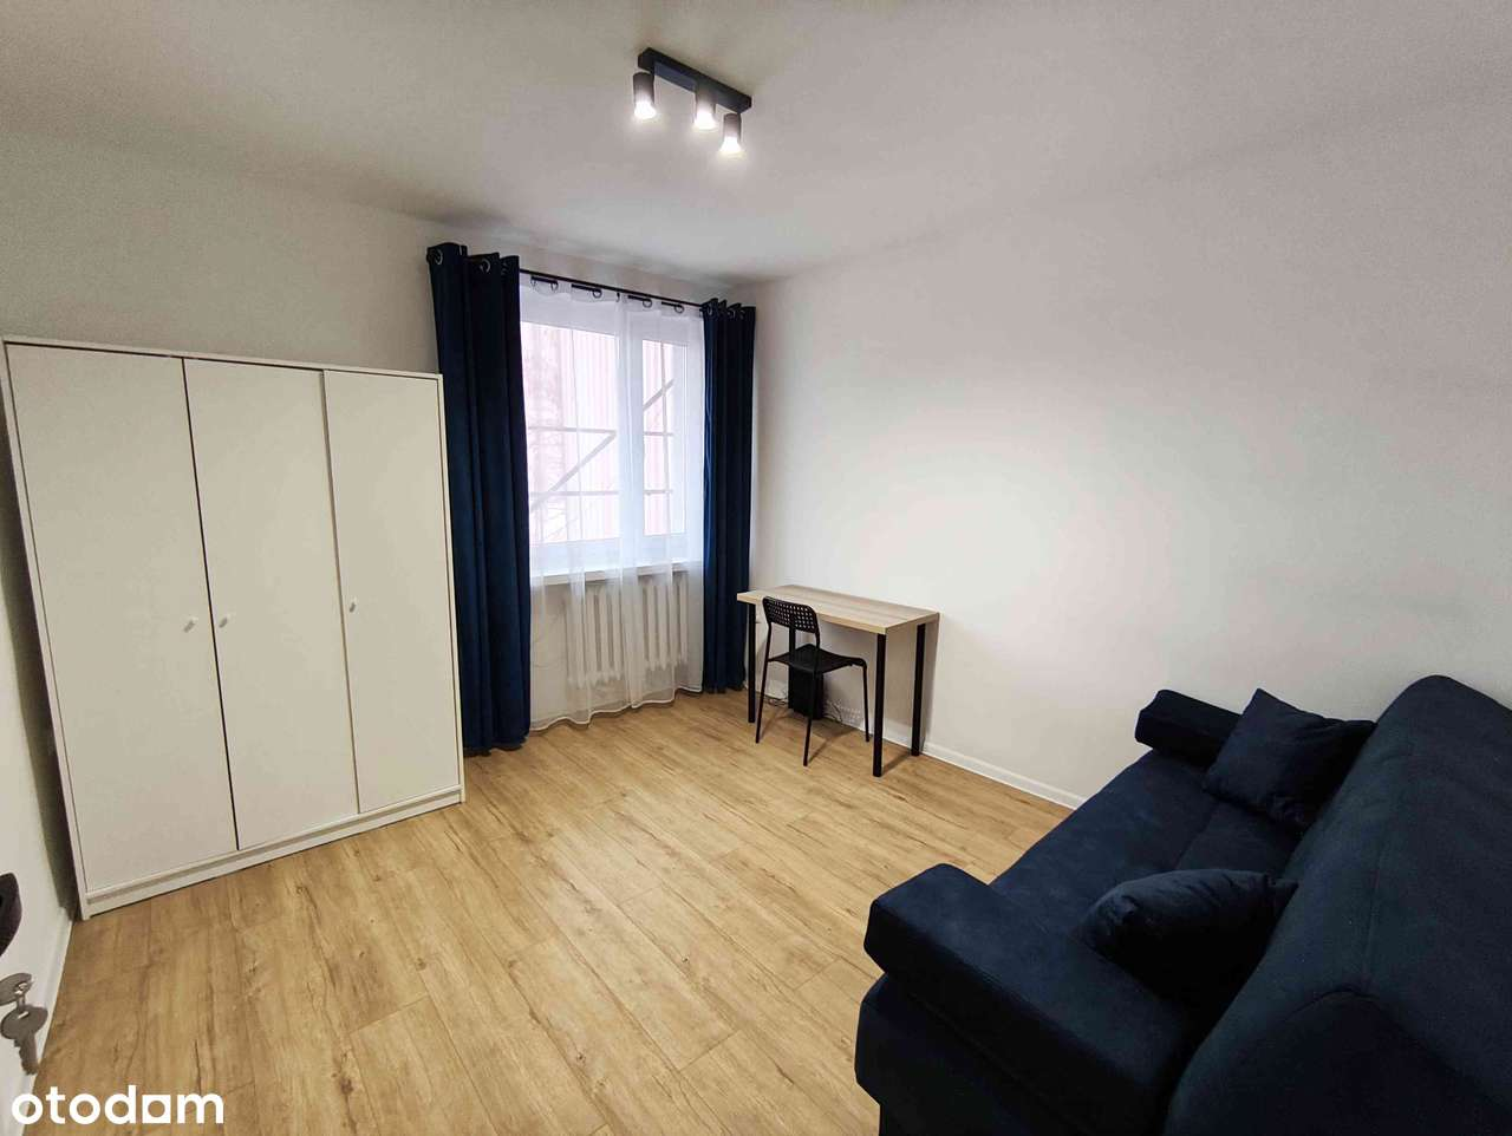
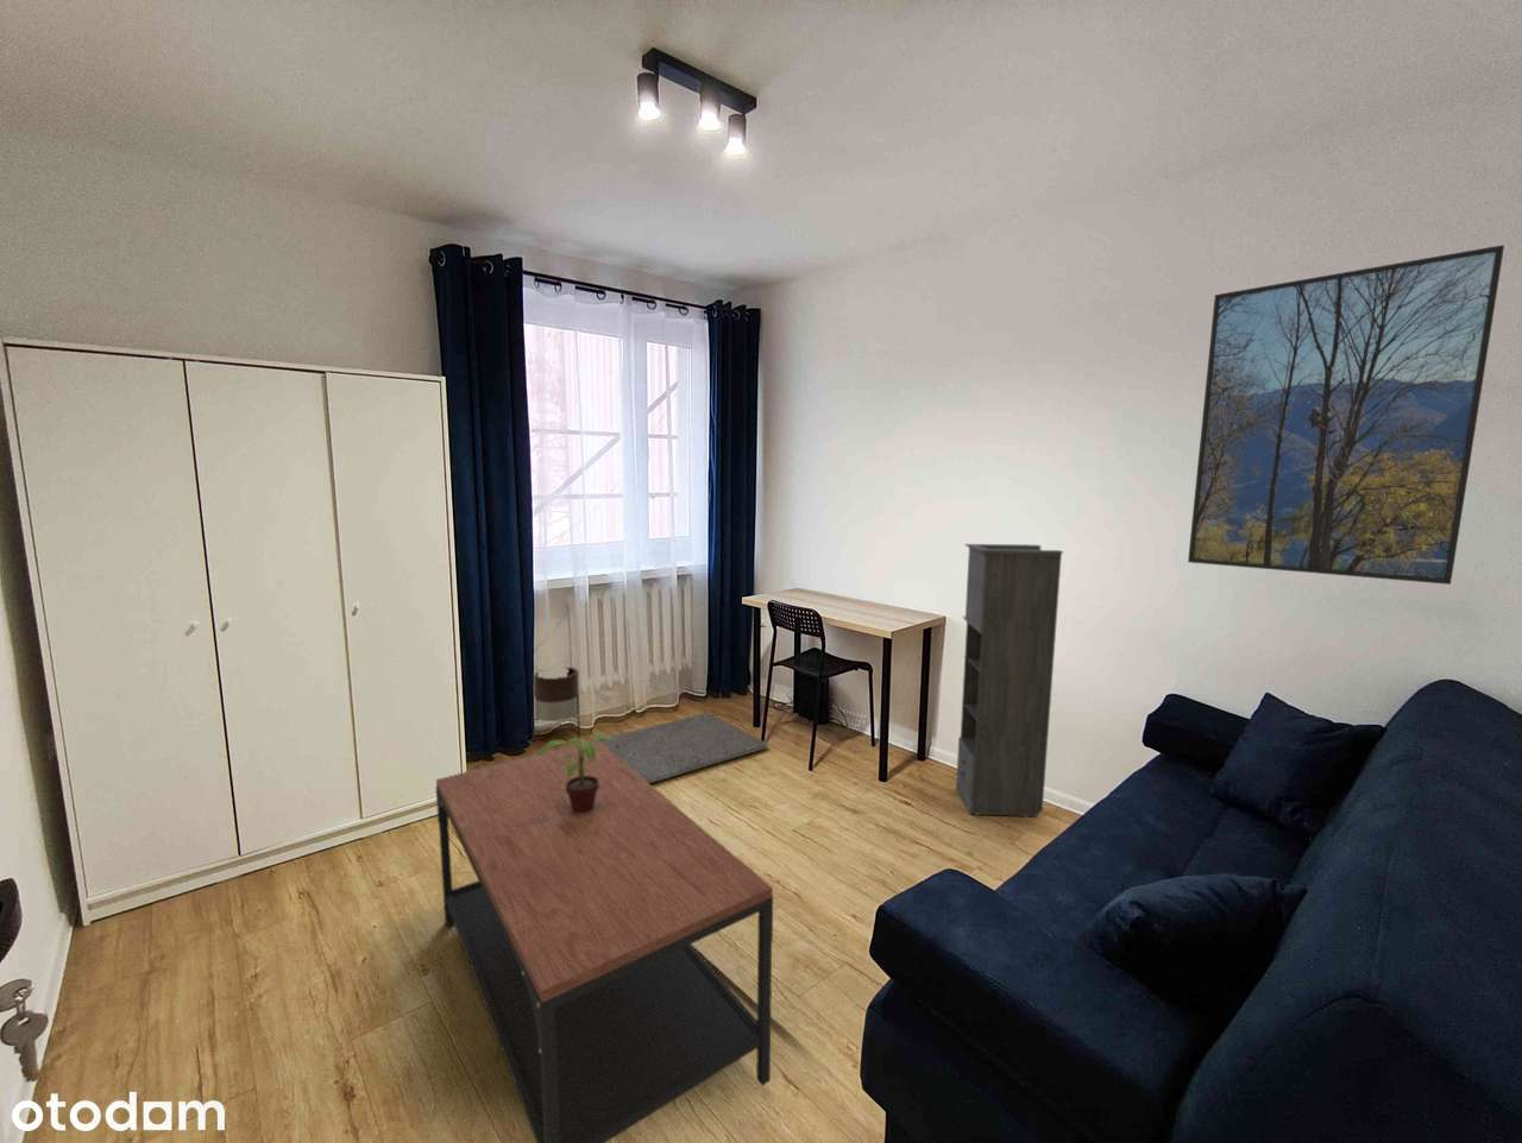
+ storage cabinet (1003, 677)
+ coffee table (581, 910)
+ potted plant (579, 772)
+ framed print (1323, 426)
+ rug (620, 758)
+ planter (555, 705)
